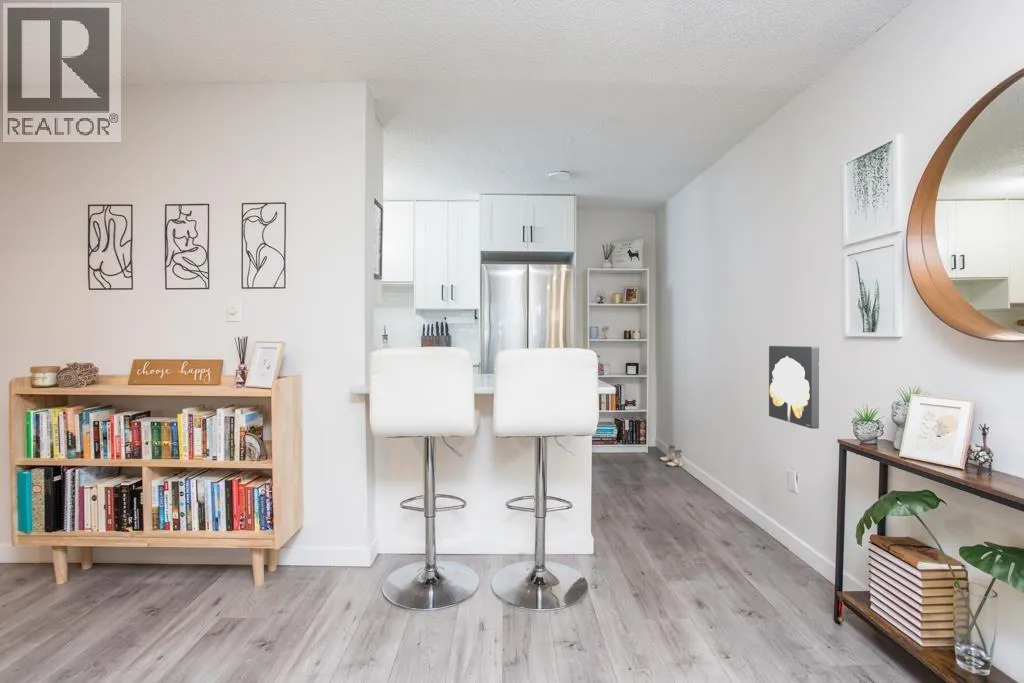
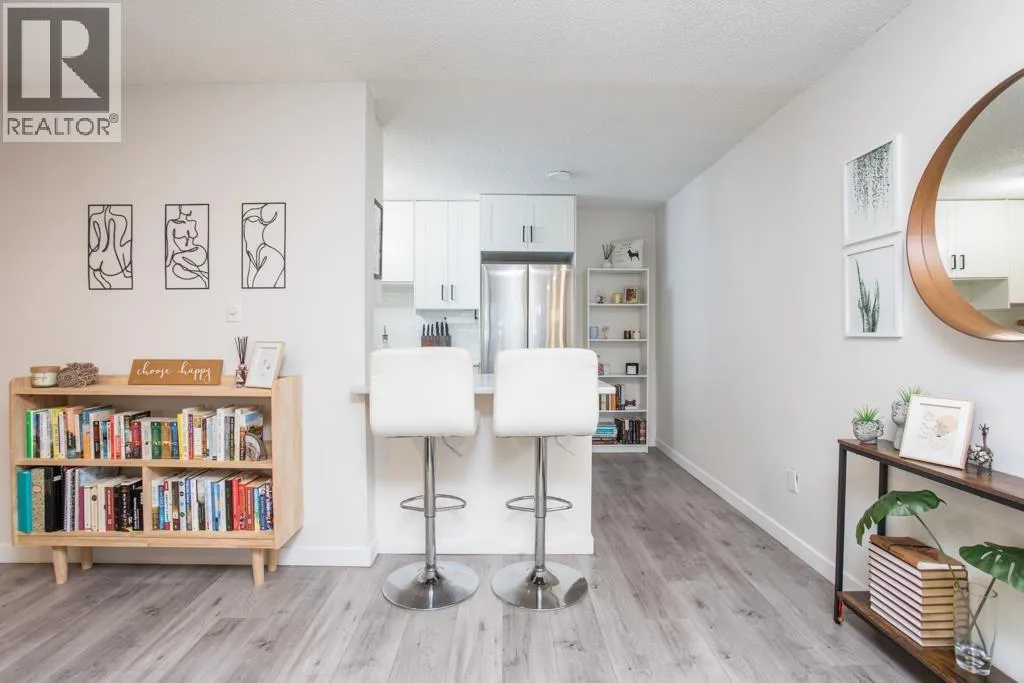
- boots (670, 455)
- wall art (792, 384)
